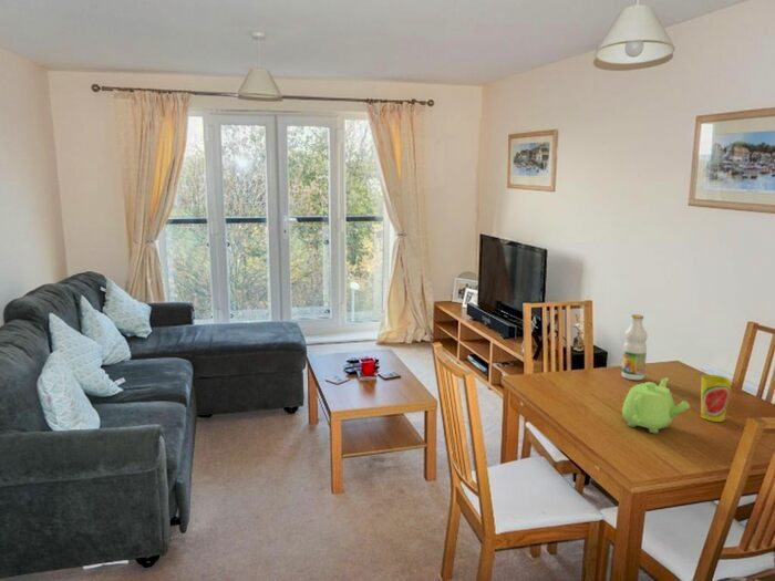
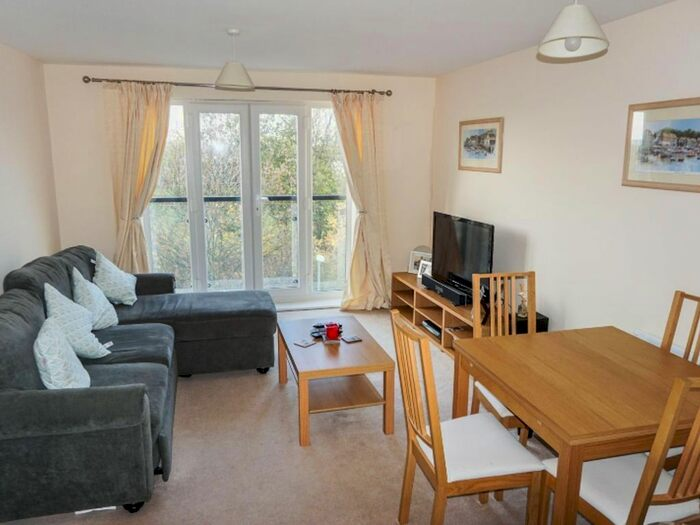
- cup (714, 397)
- bottle (634, 346)
- teapot (659, 405)
